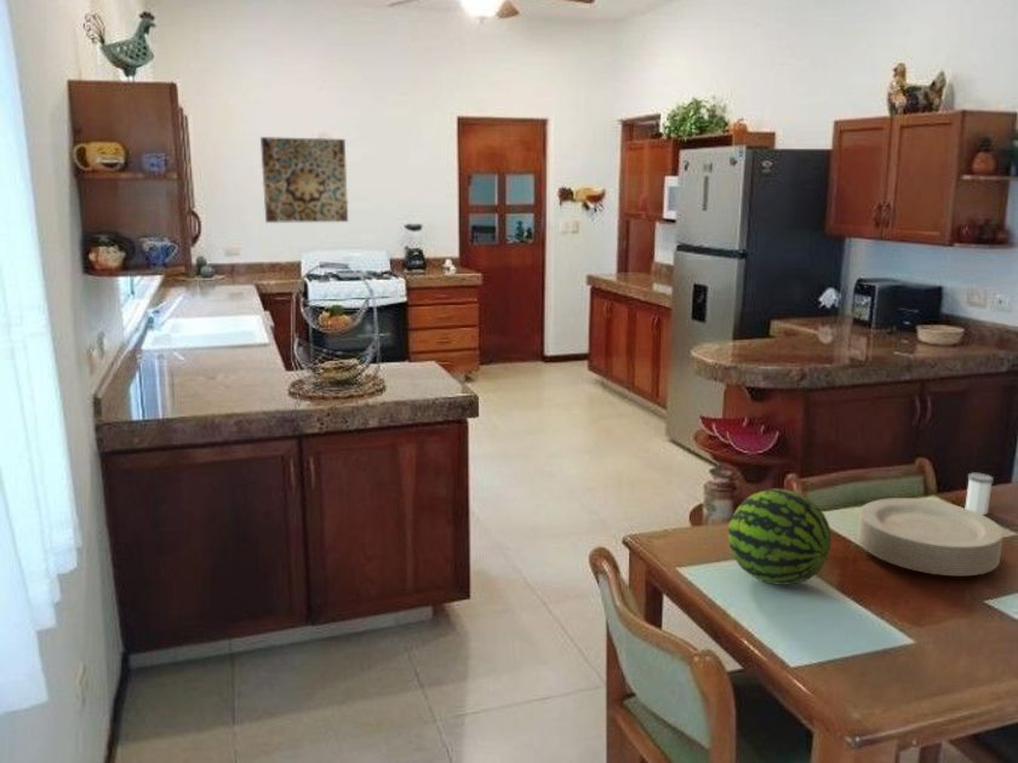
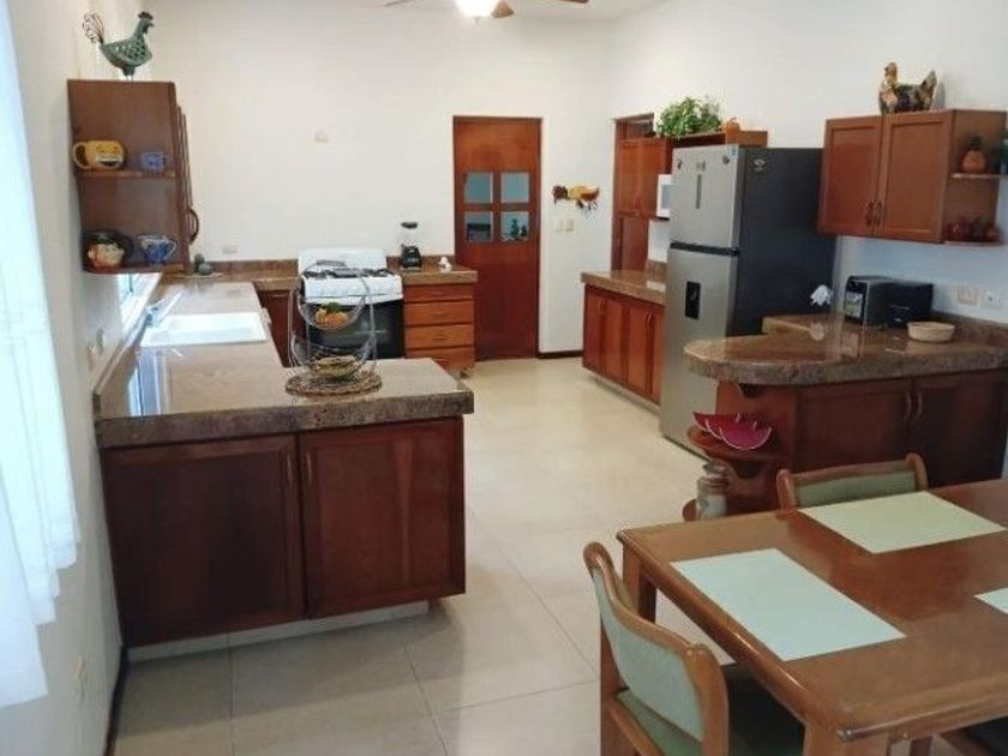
- wall art (304, 180)
- salt shaker (978, 493)
- plate (927, 537)
- fruit (778, 537)
